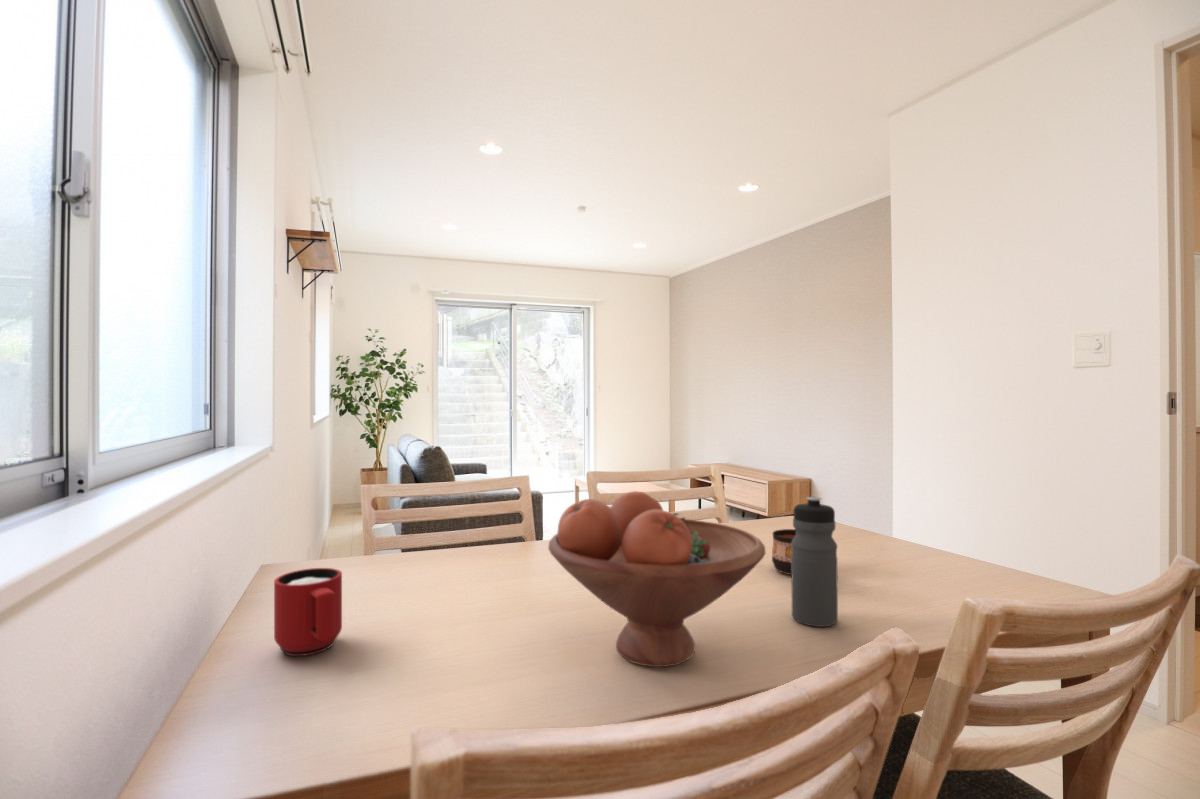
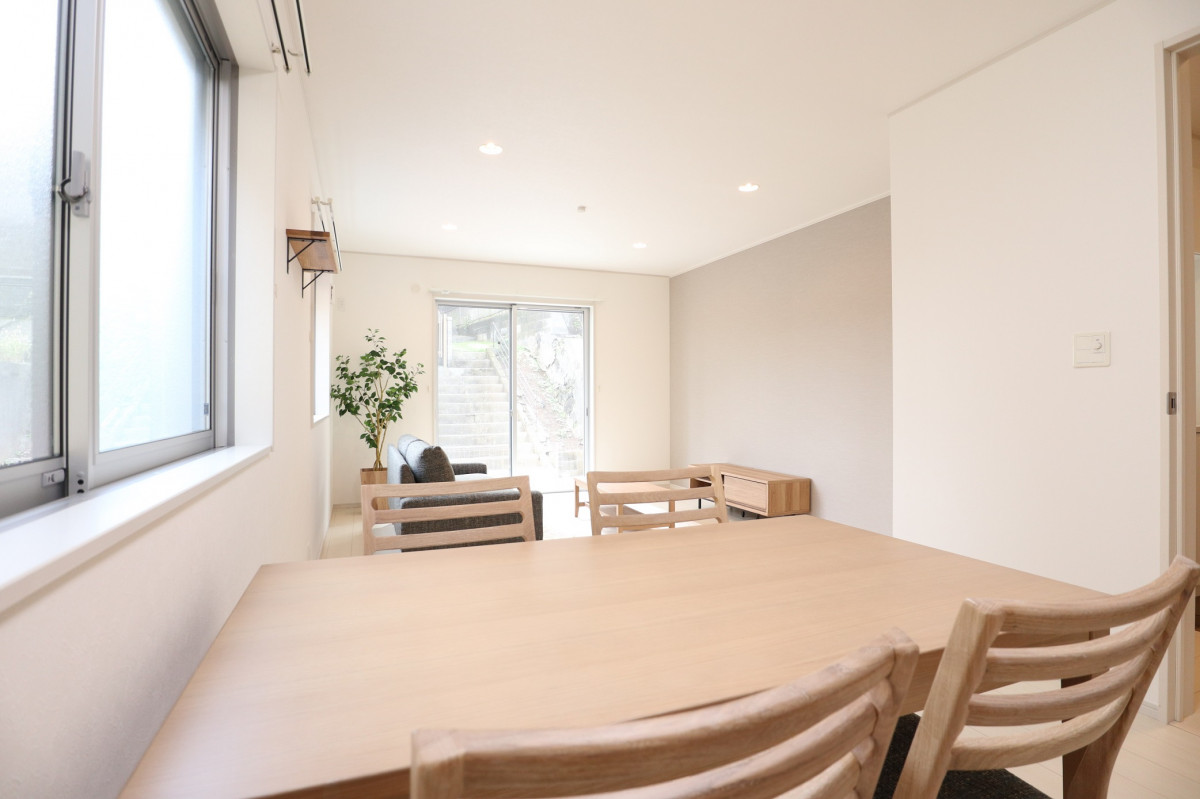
- mug (312, 614)
- fruit bowl (655, 573)
- water bottle (814, 558)
- cup (791, 553)
